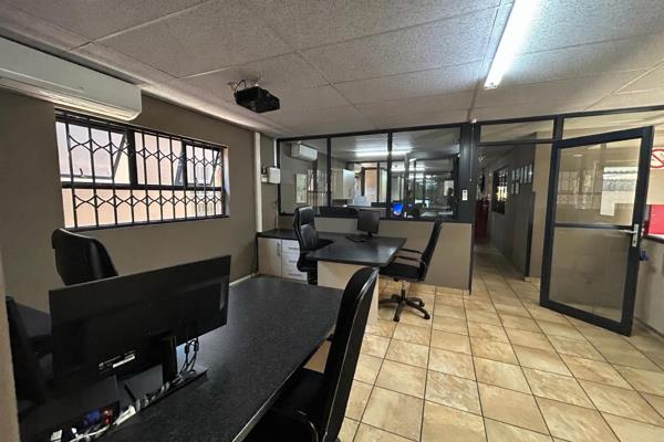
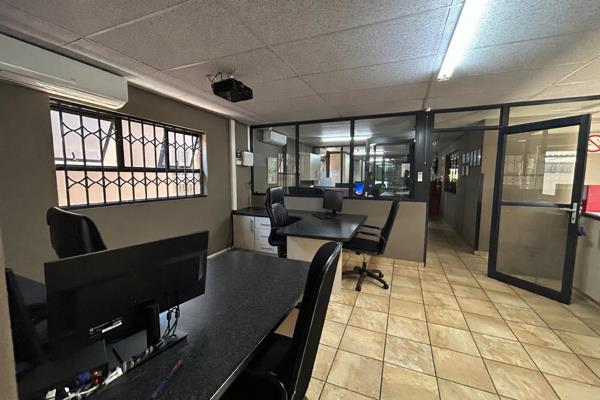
+ pen (168, 376)
